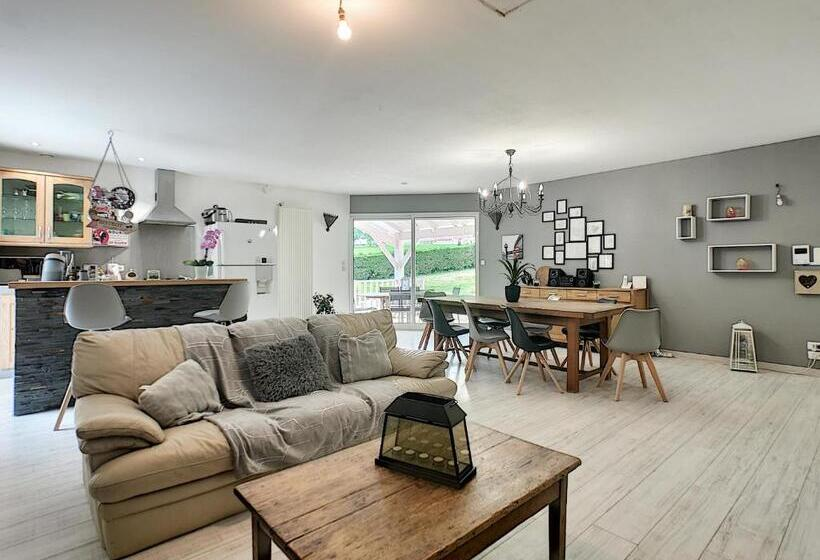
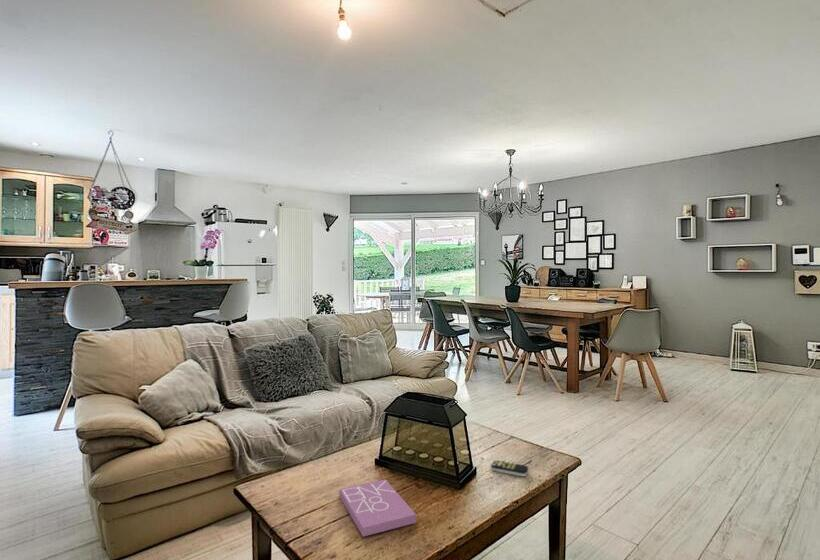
+ book (375, 504)
+ remote control (509, 467)
